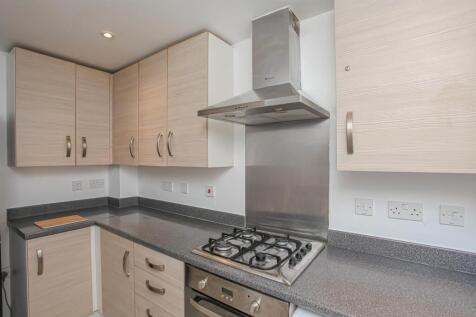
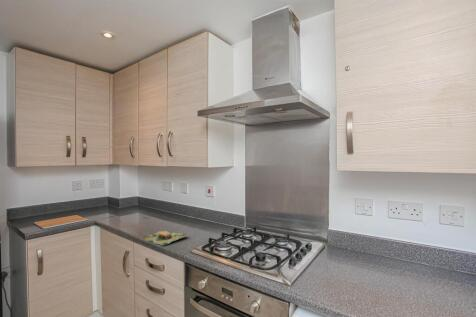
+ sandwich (164, 235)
